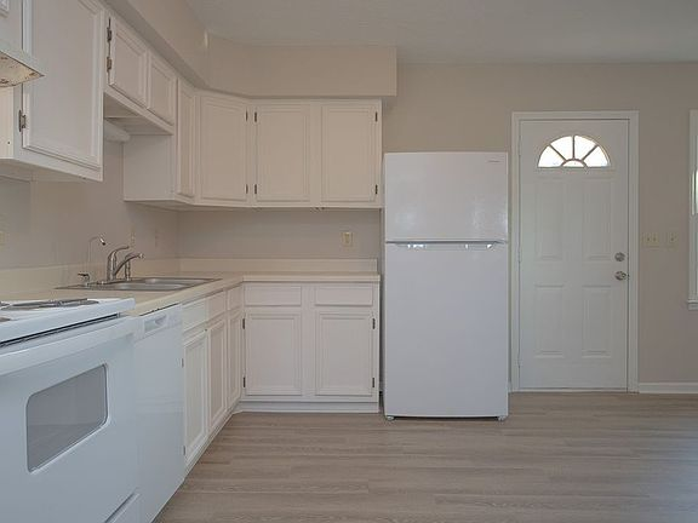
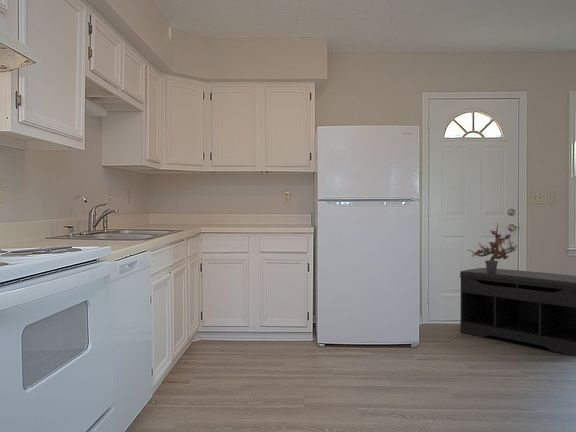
+ potted plant (494, 246)
+ bench (527, 306)
